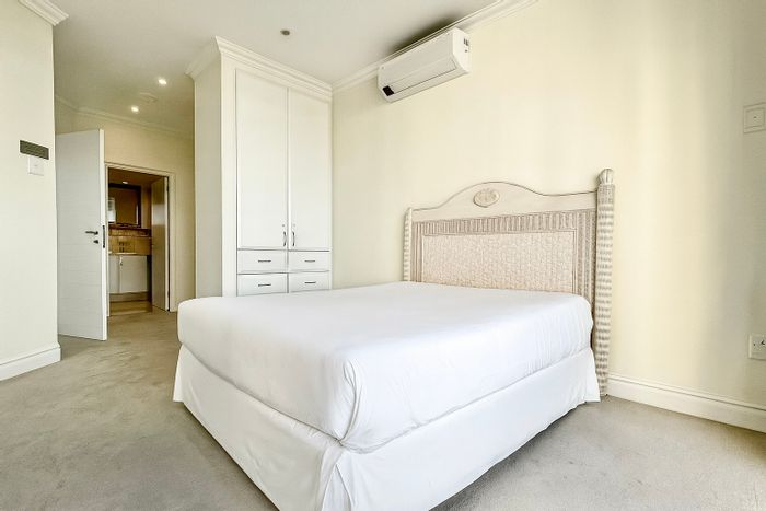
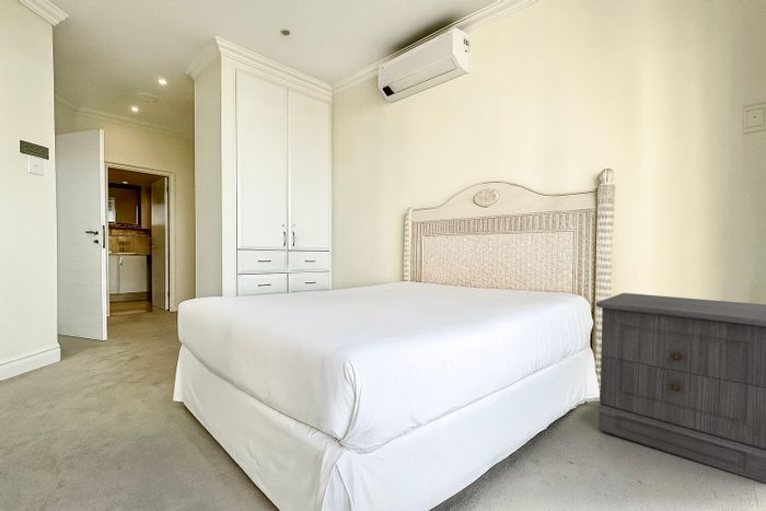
+ nightstand (683, 370)
